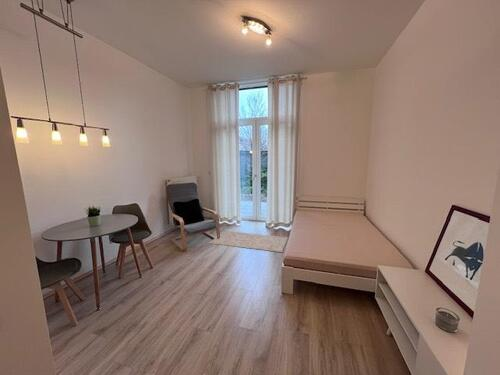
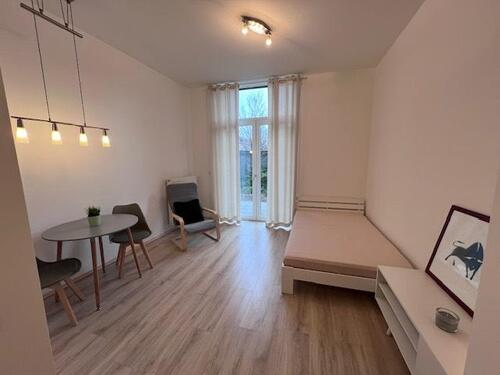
- rug (249, 240)
